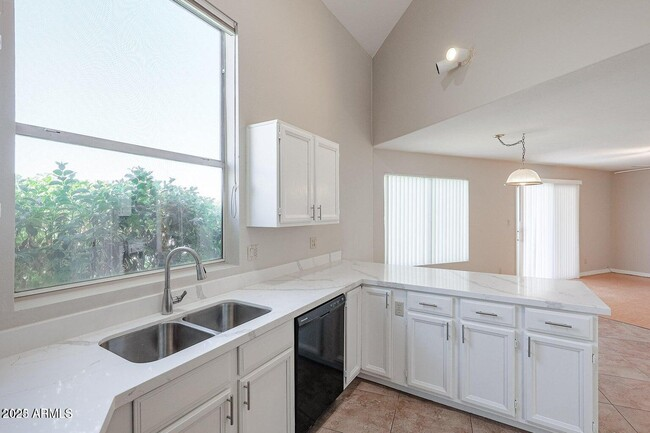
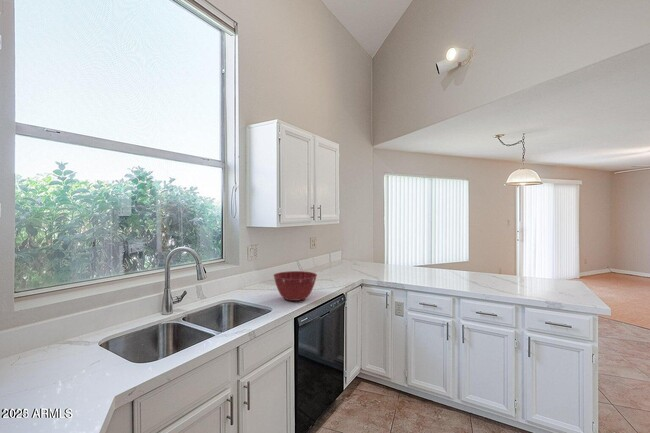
+ mixing bowl (295, 286)
